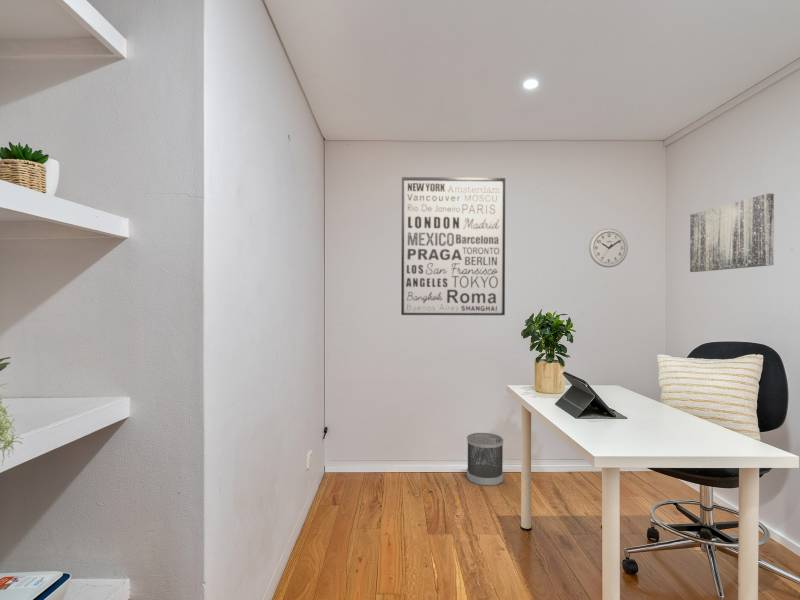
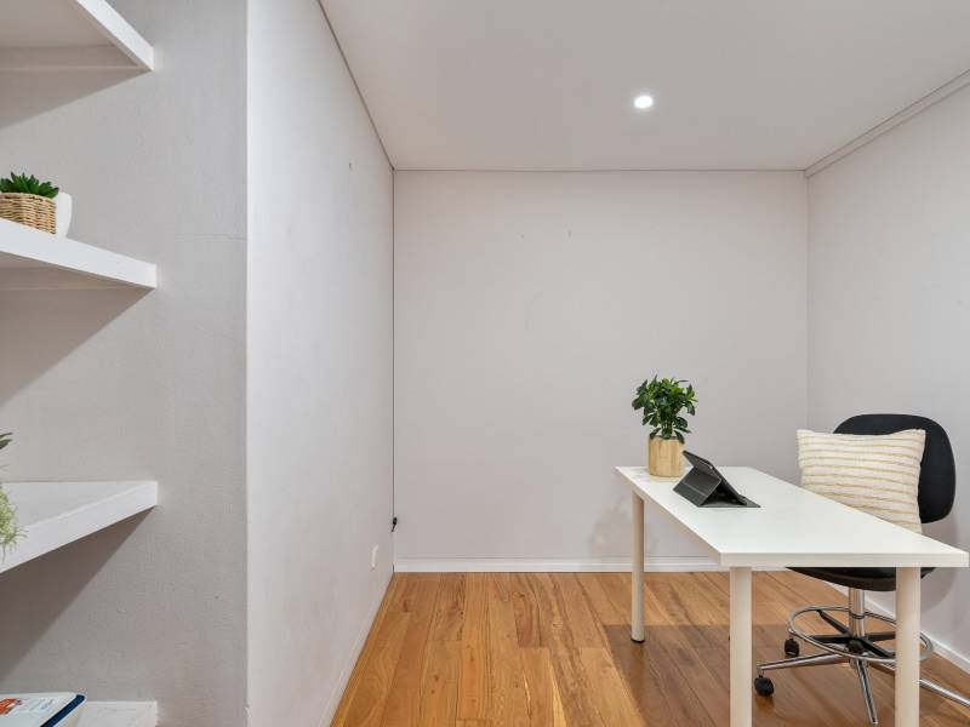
- wastebasket (484, 458)
- wall art (453, 246)
- wall clock (608, 247)
- wall art (727, 237)
